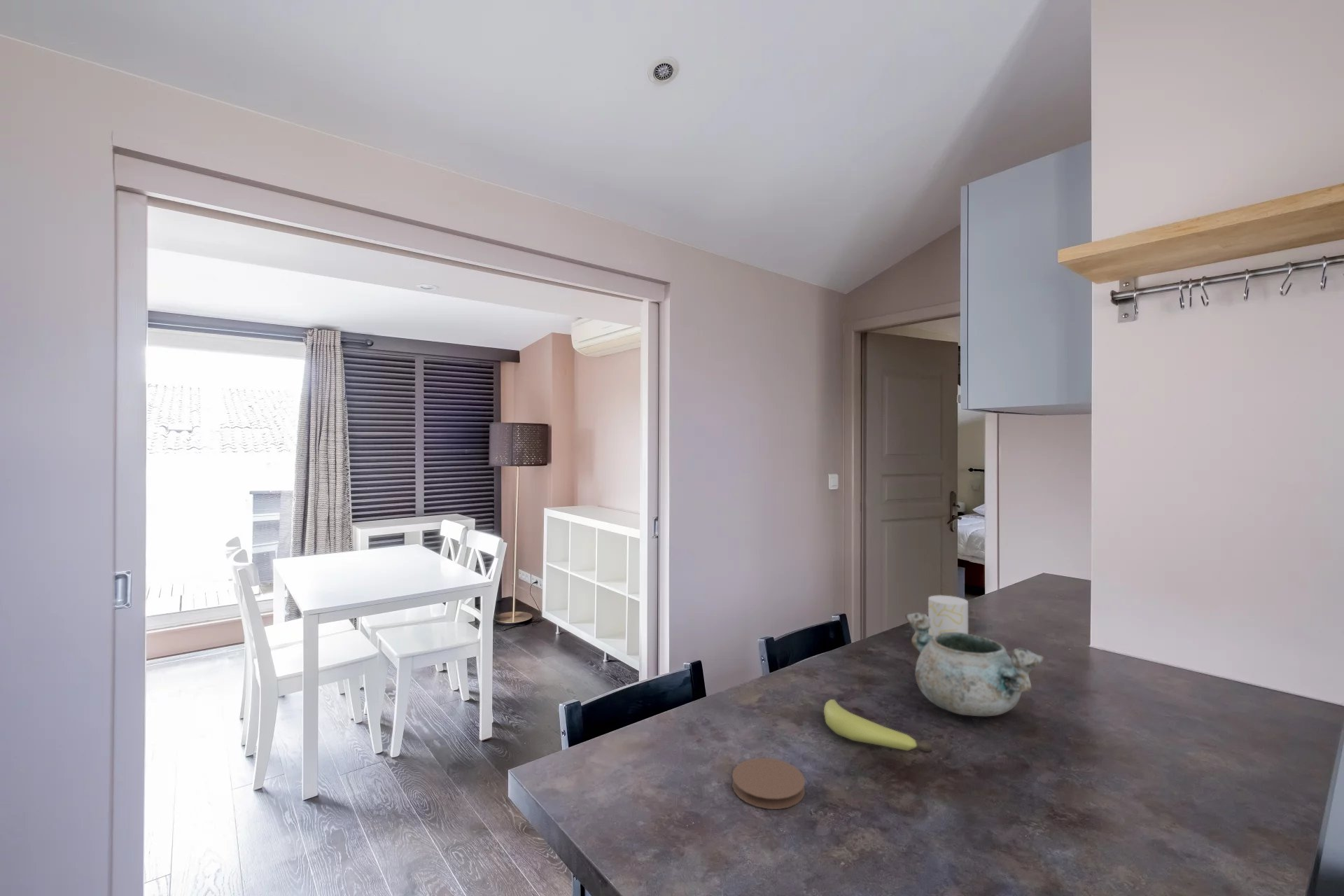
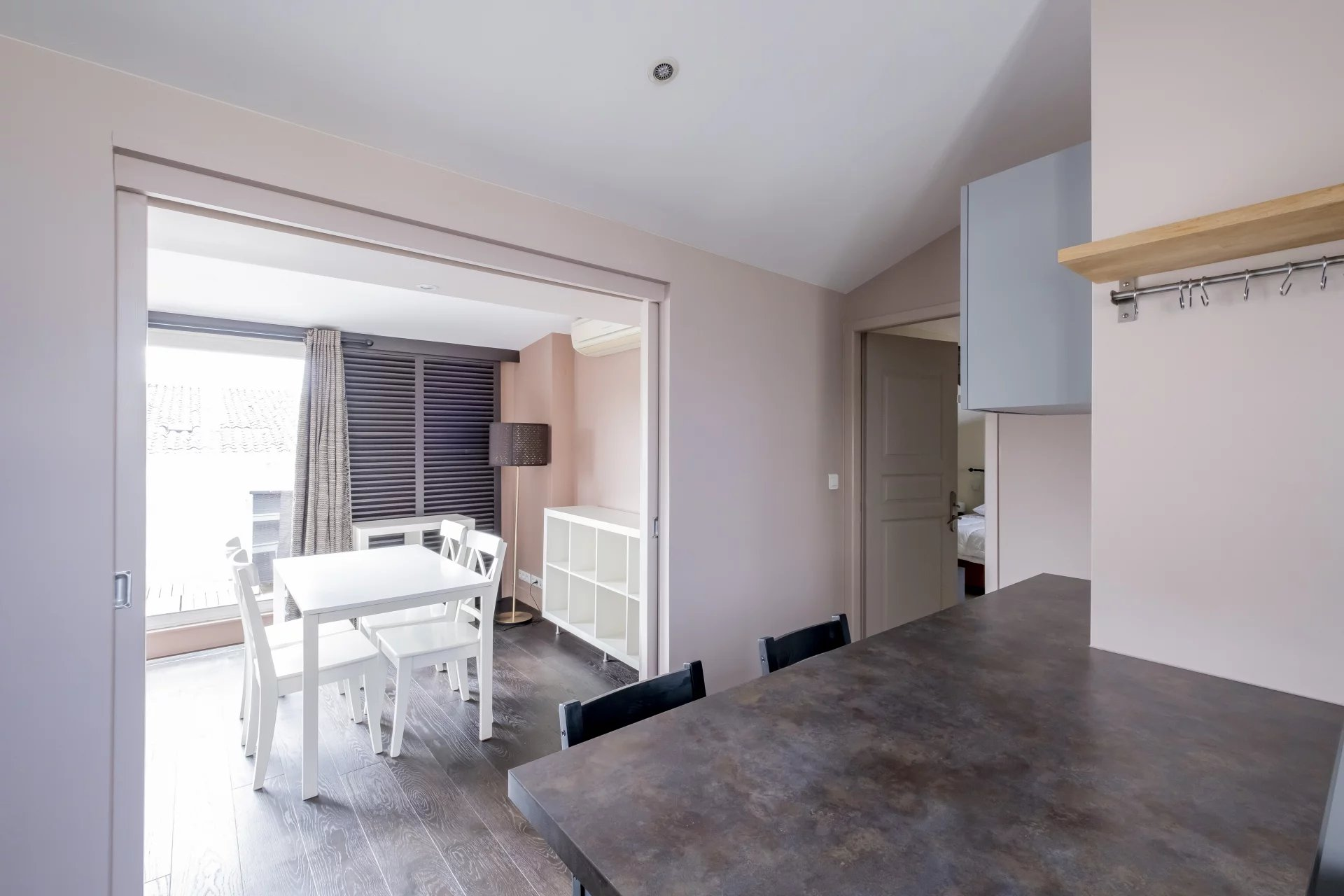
- coaster (768, 781)
- cup (948, 626)
- decorative bowl (969, 668)
- banana (859, 721)
